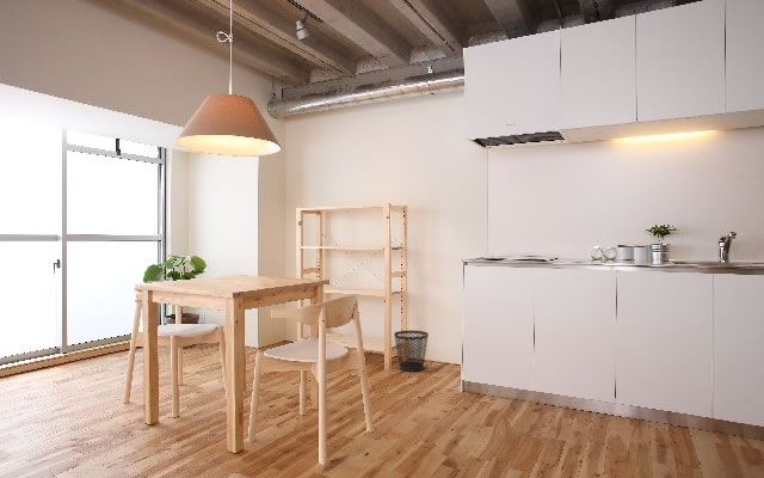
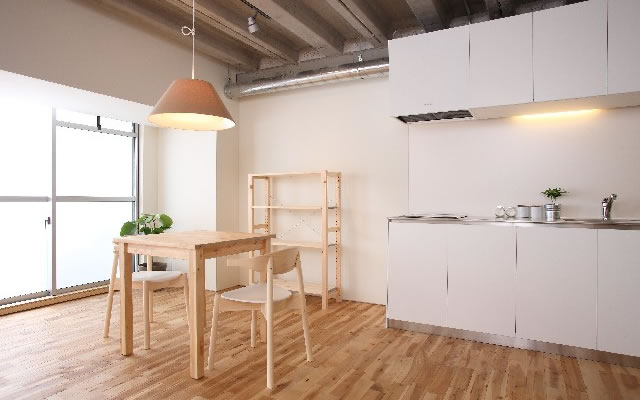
- wastebasket (411, 350)
